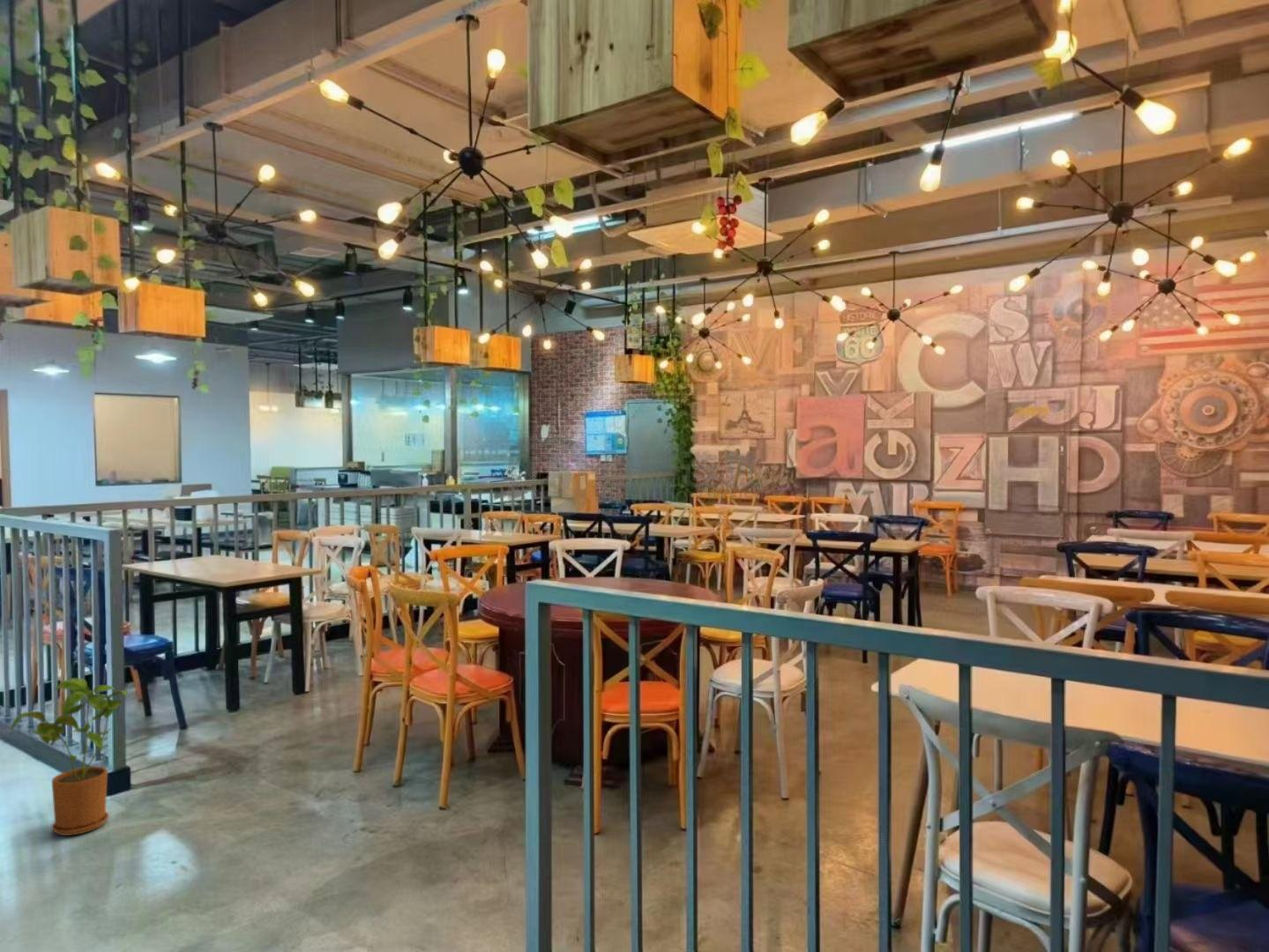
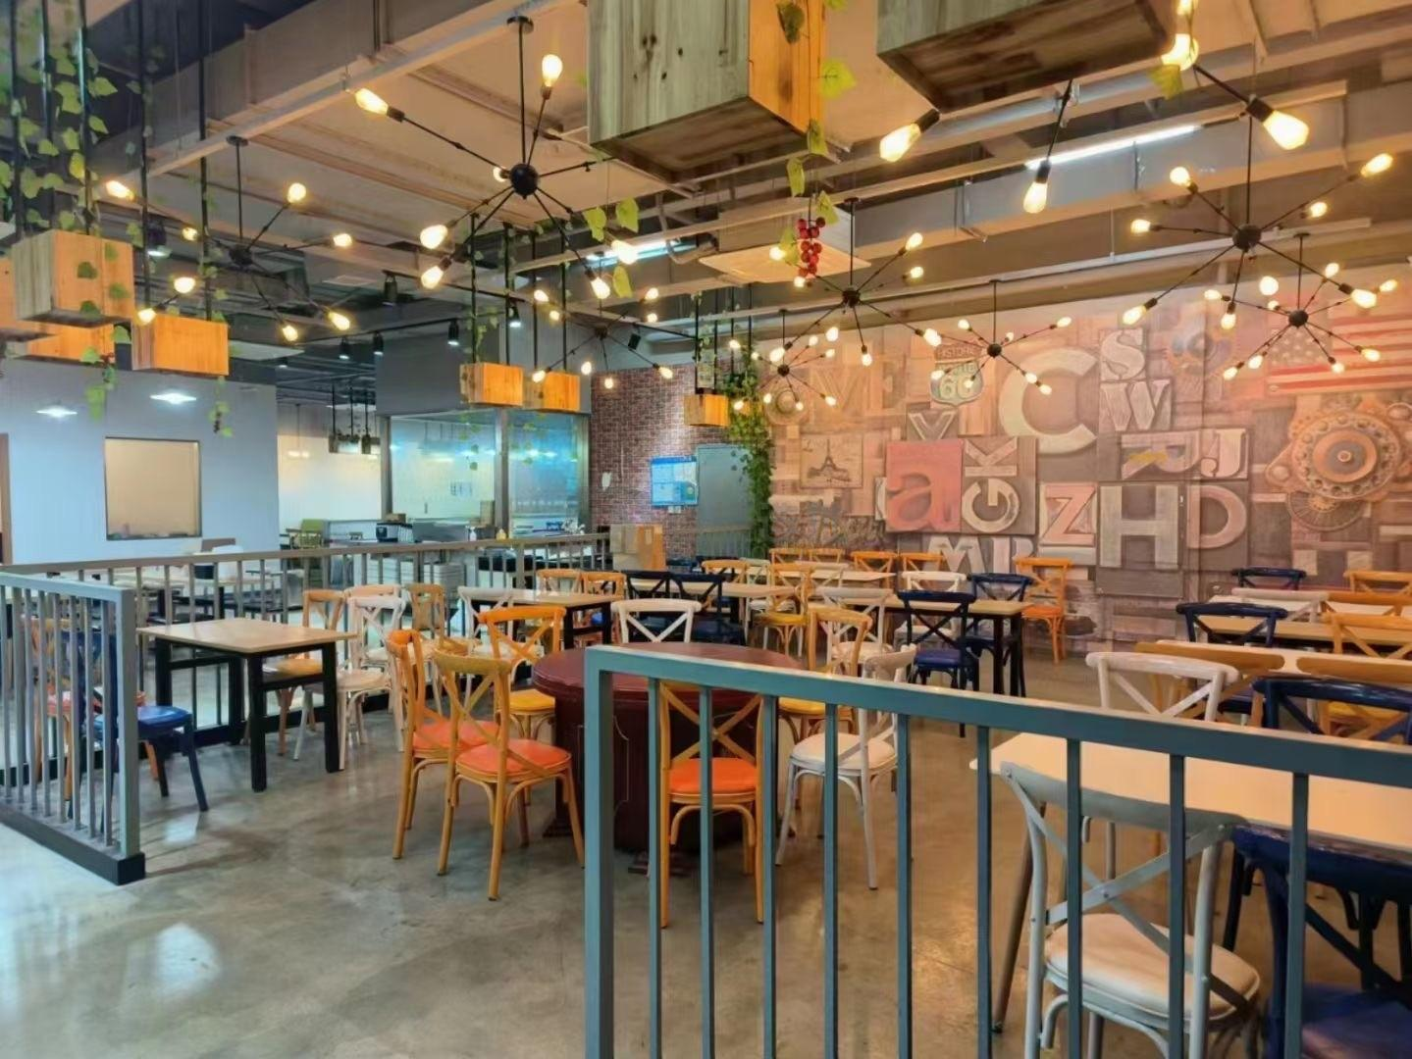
- house plant (71, 754)
